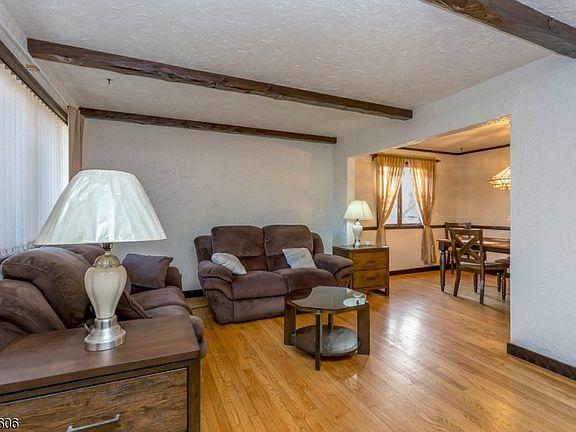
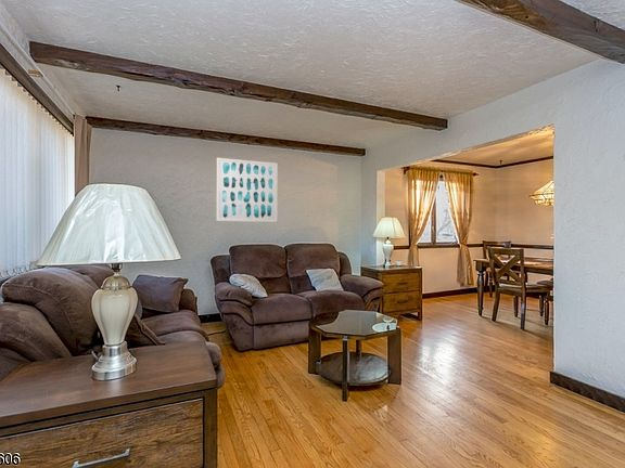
+ wall art (247, 191)
